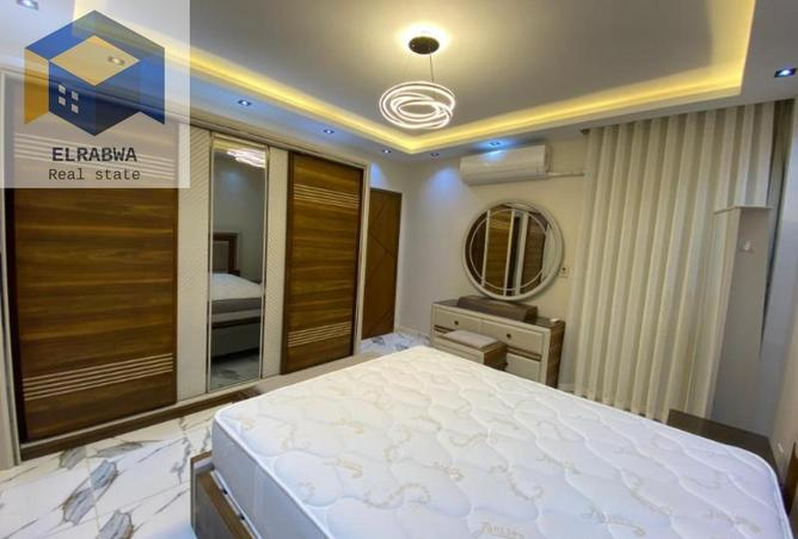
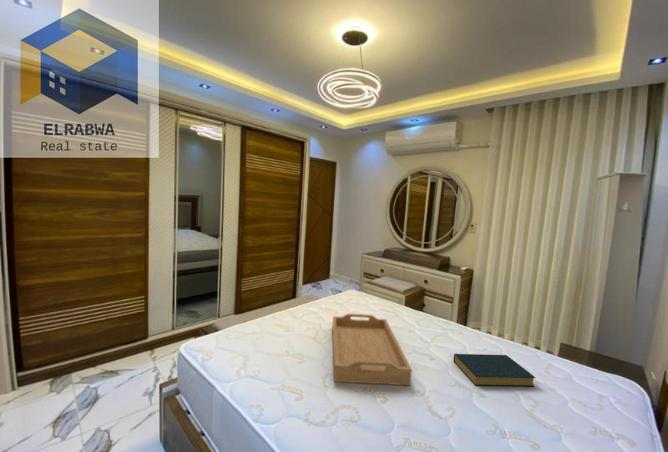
+ serving tray (365, 342)
+ hardback book (491, 369)
